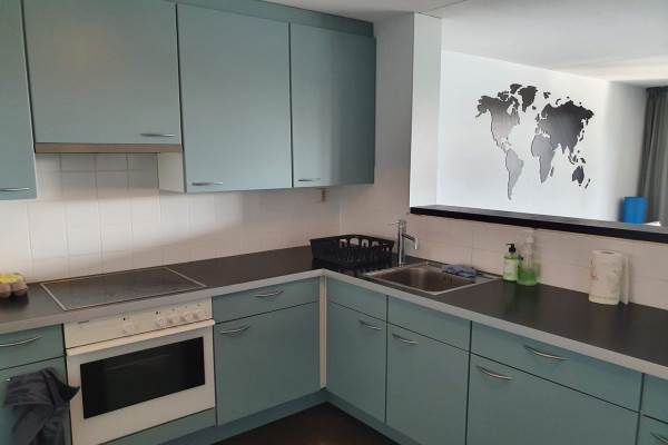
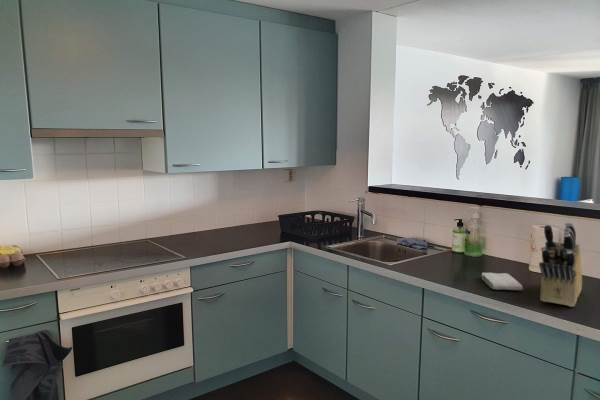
+ washcloth (500, 280)
+ knife block (562, 258)
